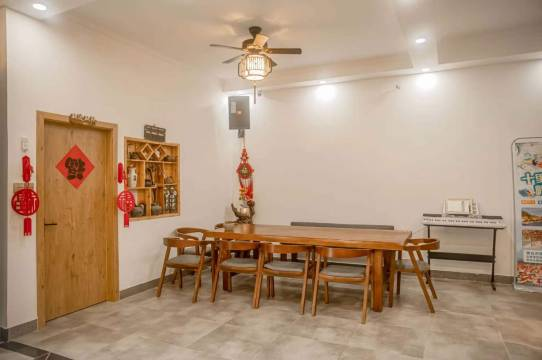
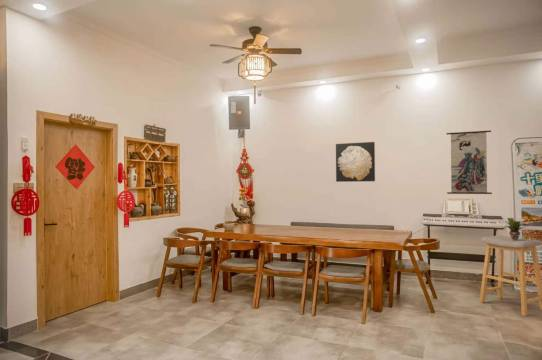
+ wall scroll (468, 158)
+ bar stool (511, 273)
+ potted plant (514, 228)
+ wall art (355, 162)
